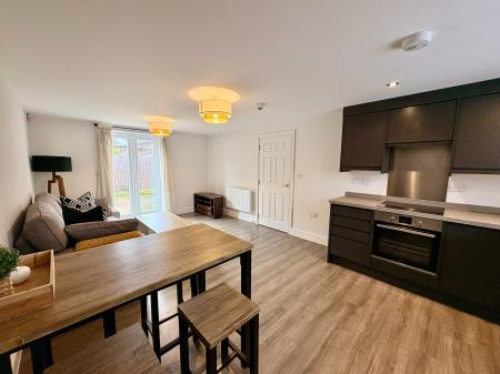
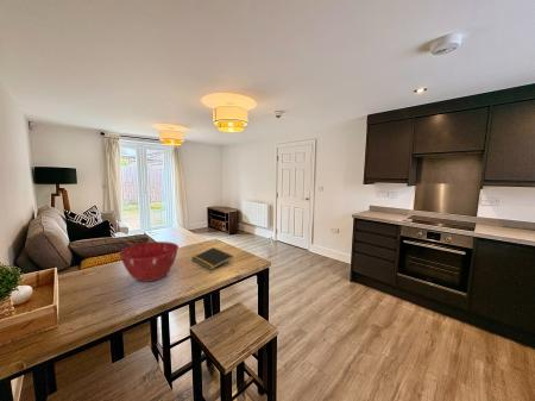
+ notepad (212, 257)
+ mixing bowl (151, 262)
